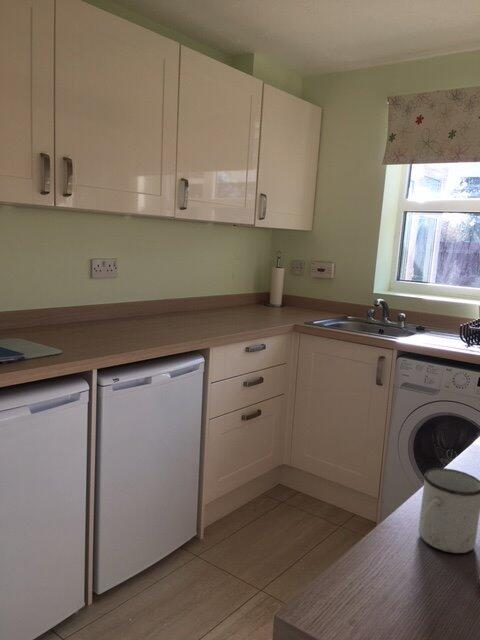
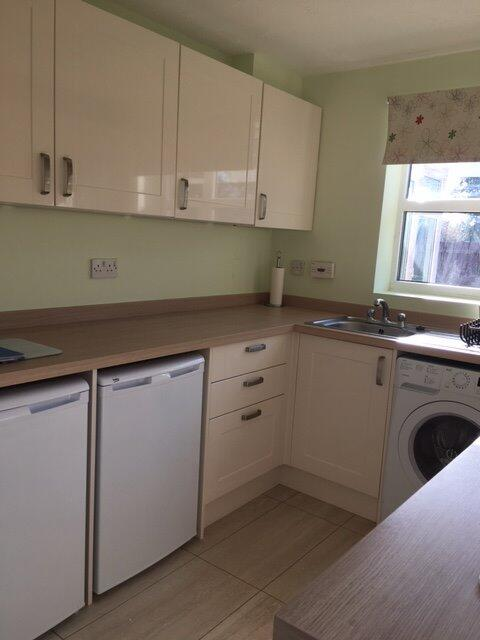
- mug (444, 513)
